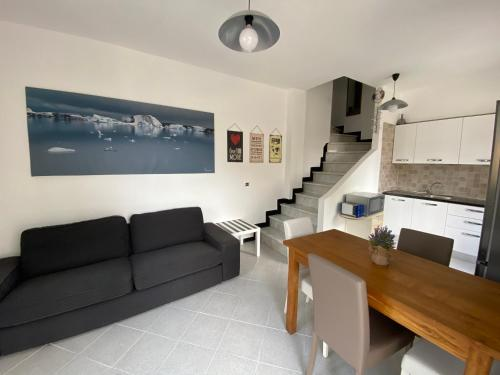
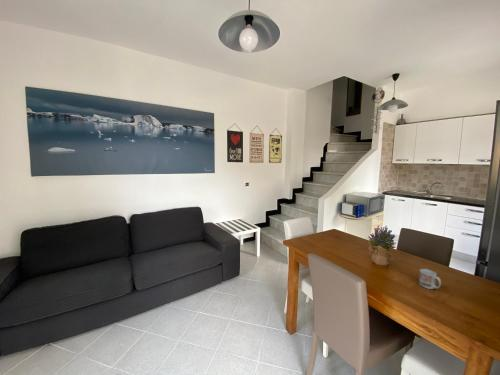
+ cup (430, 279)
